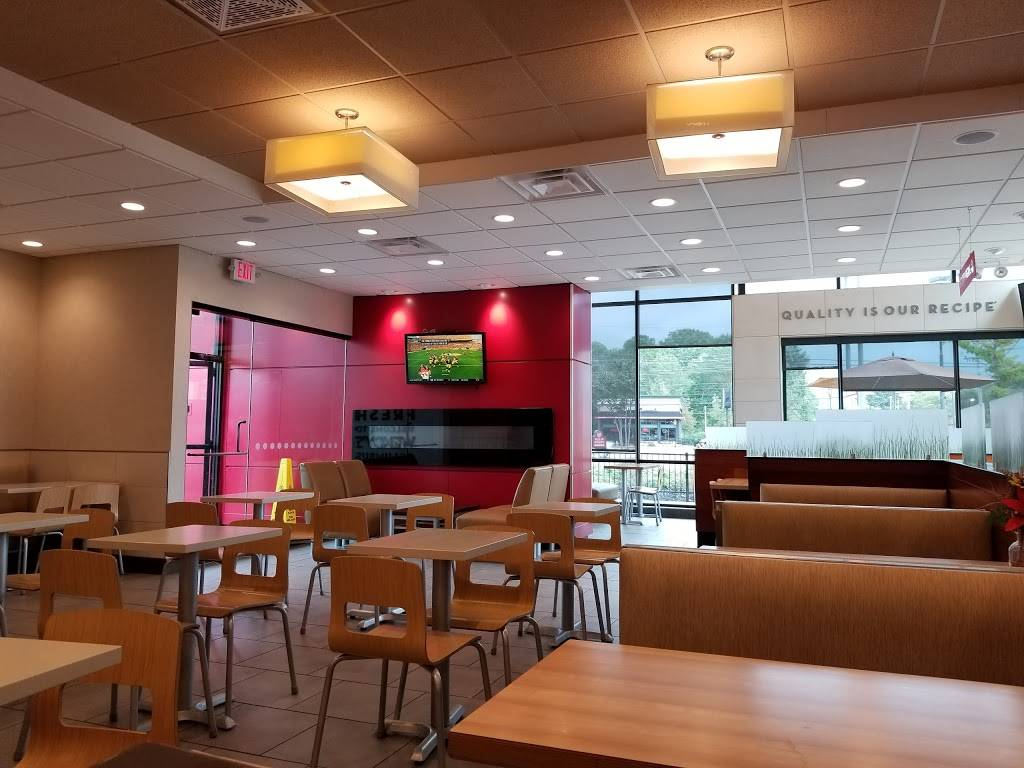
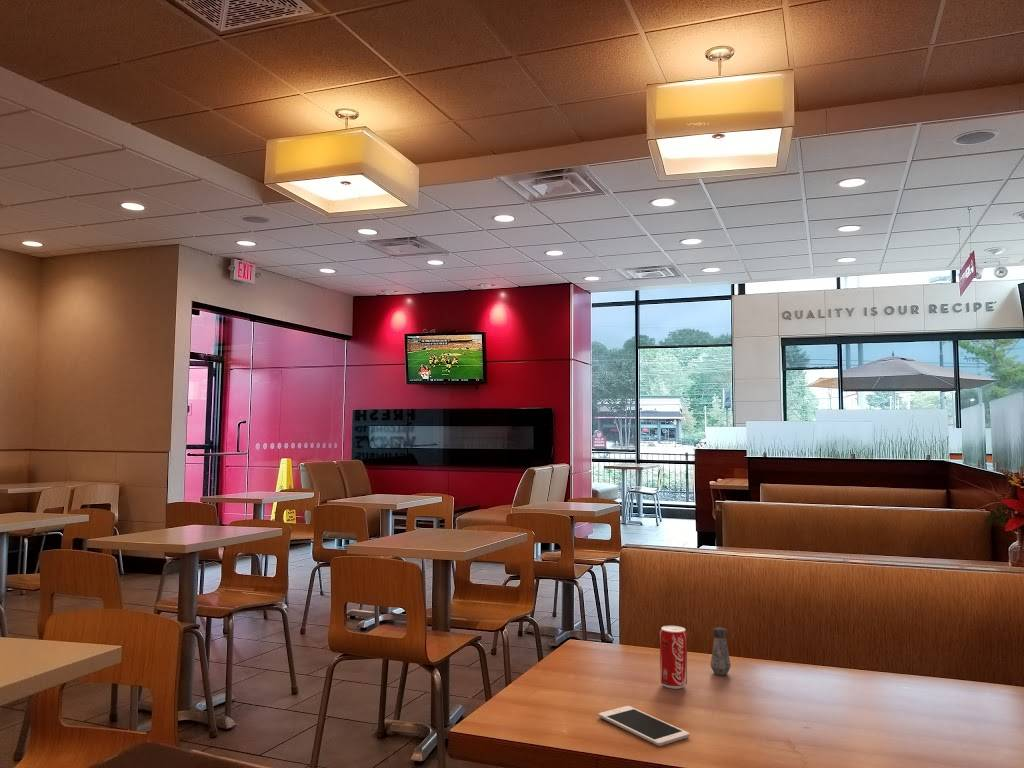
+ soda can (673, 656)
+ cell phone (642, 724)
+ salt shaker (720, 650)
